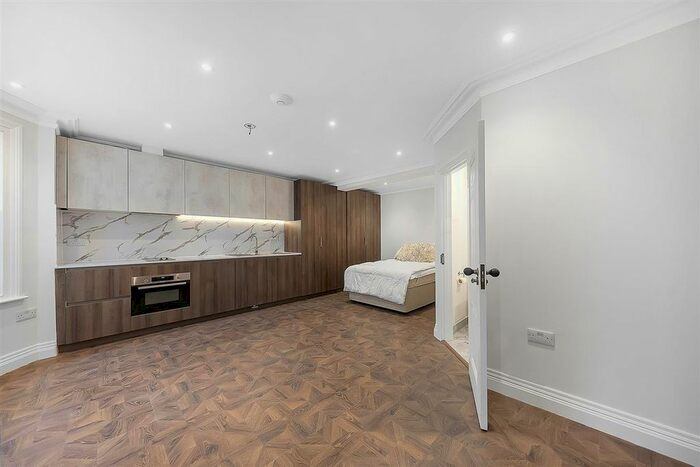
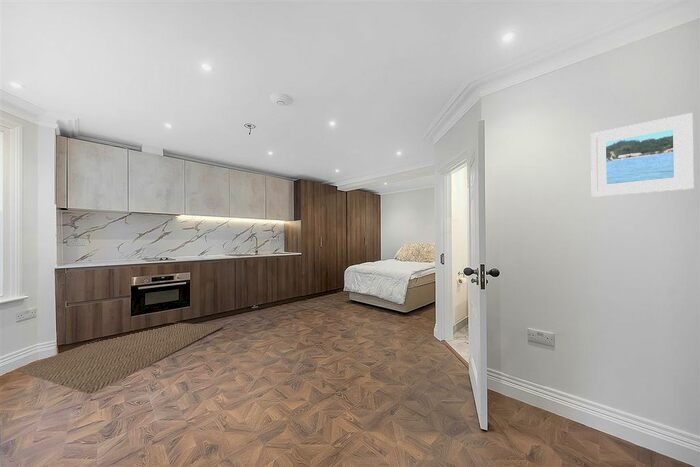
+ rug (122, 350)
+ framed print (637, 158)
